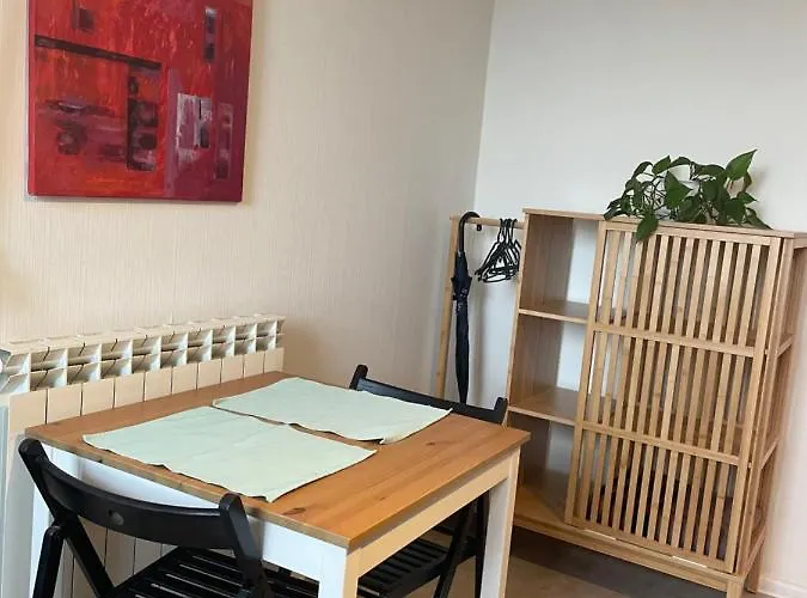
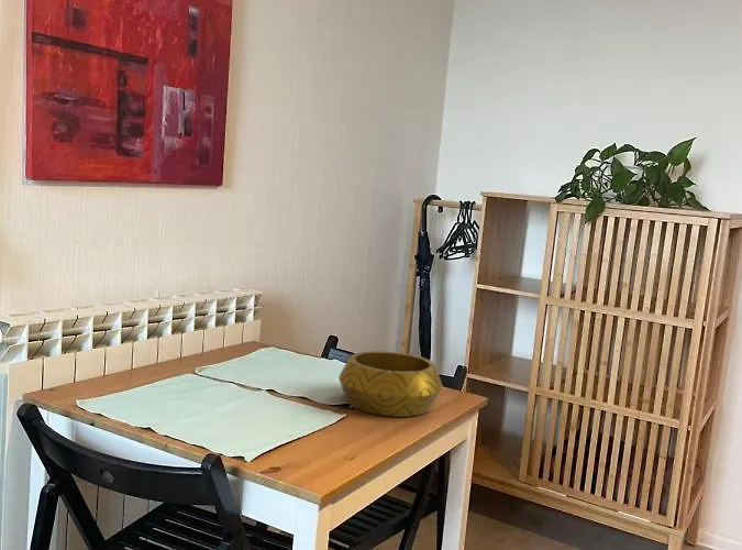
+ decorative bowl (390, 382)
